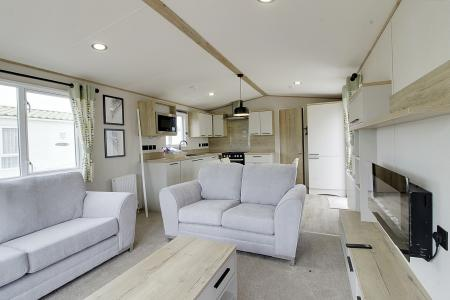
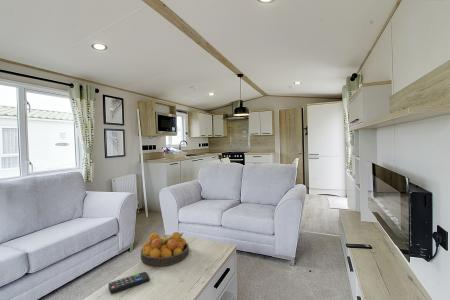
+ fruit bowl (165, 244)
+ remote control (129, 281)
